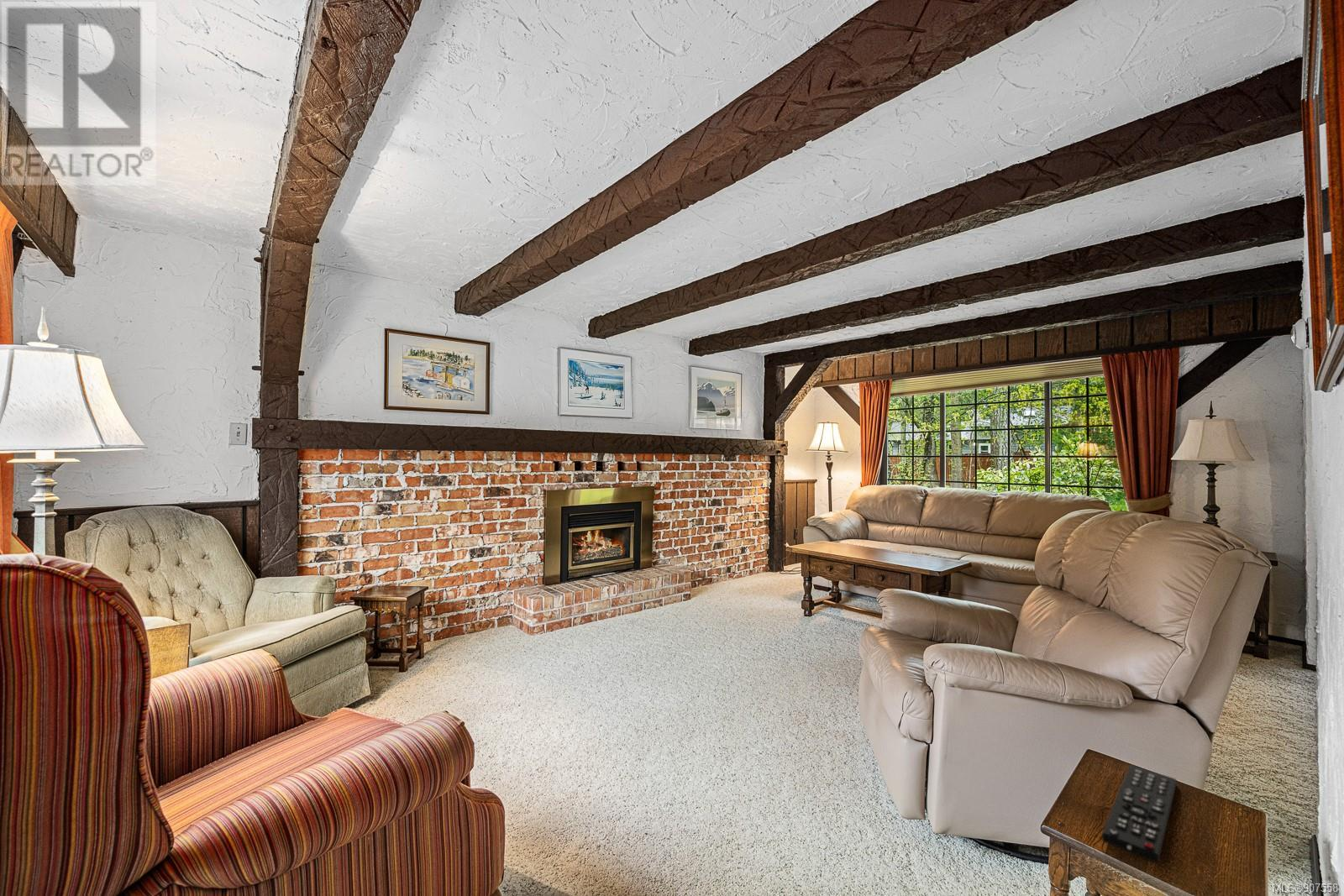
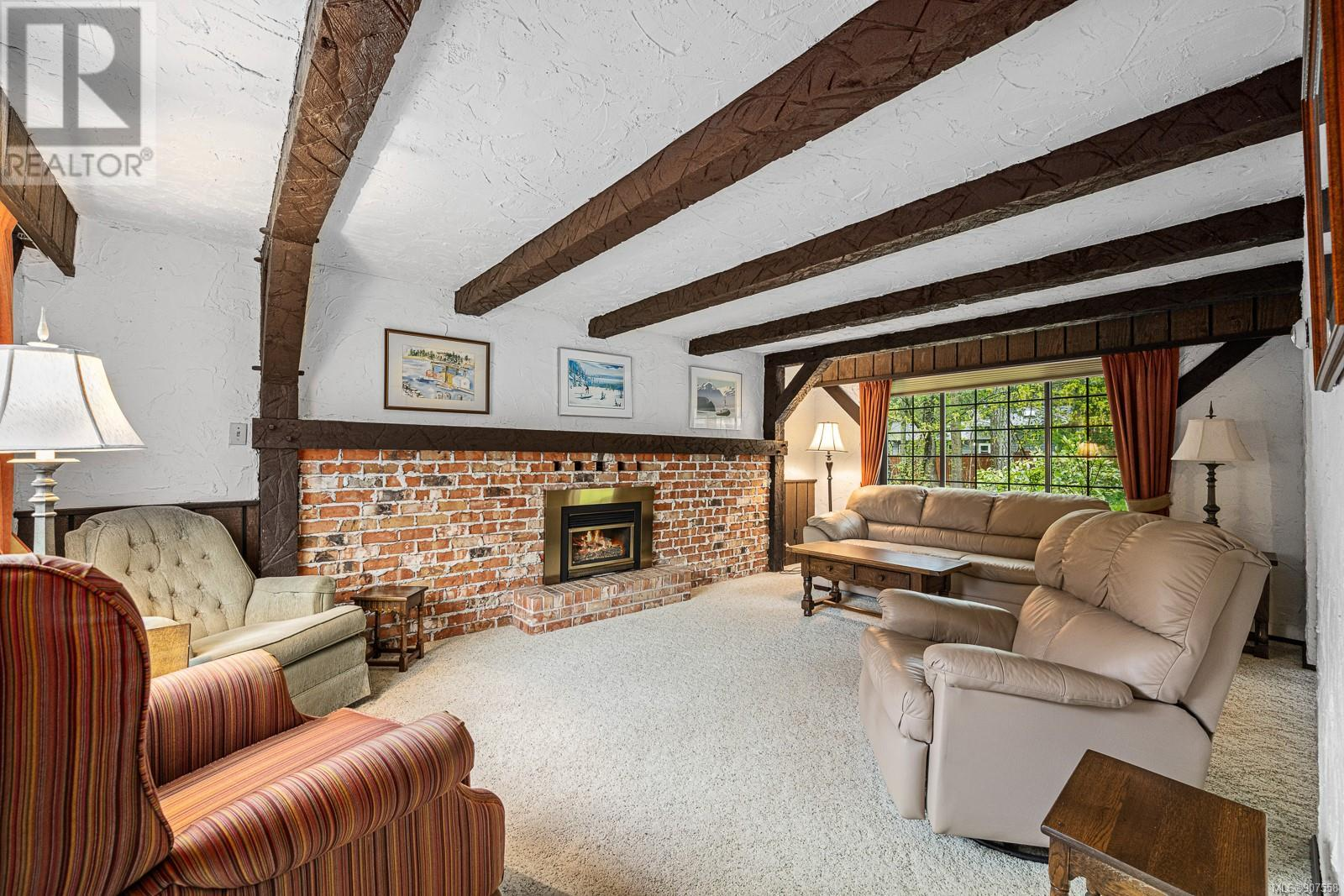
- remote control (1142, 807)
